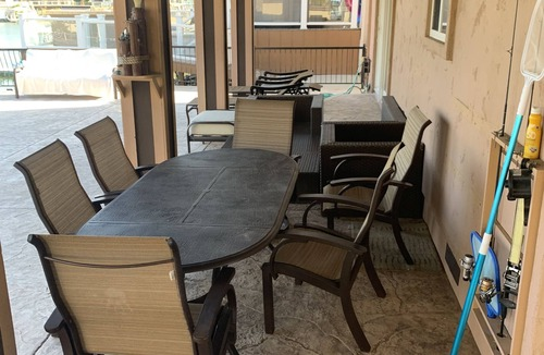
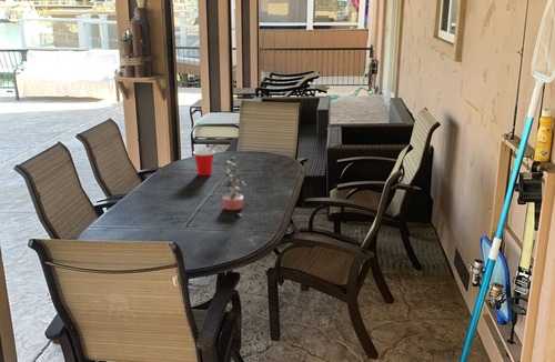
+ potted plant (231, 185)
+ cup (204, 162)
